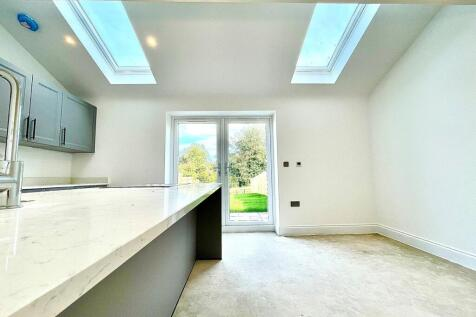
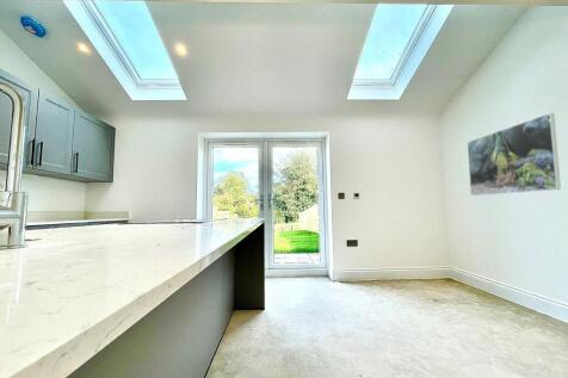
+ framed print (505, 161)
